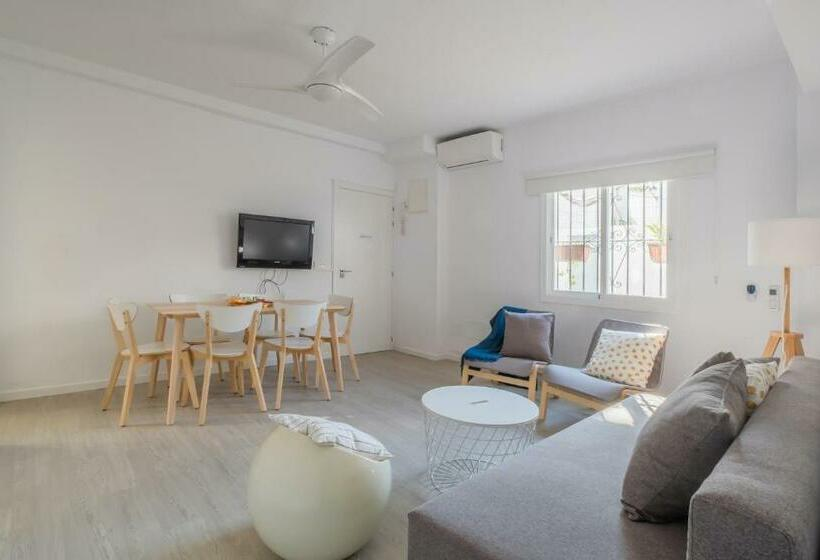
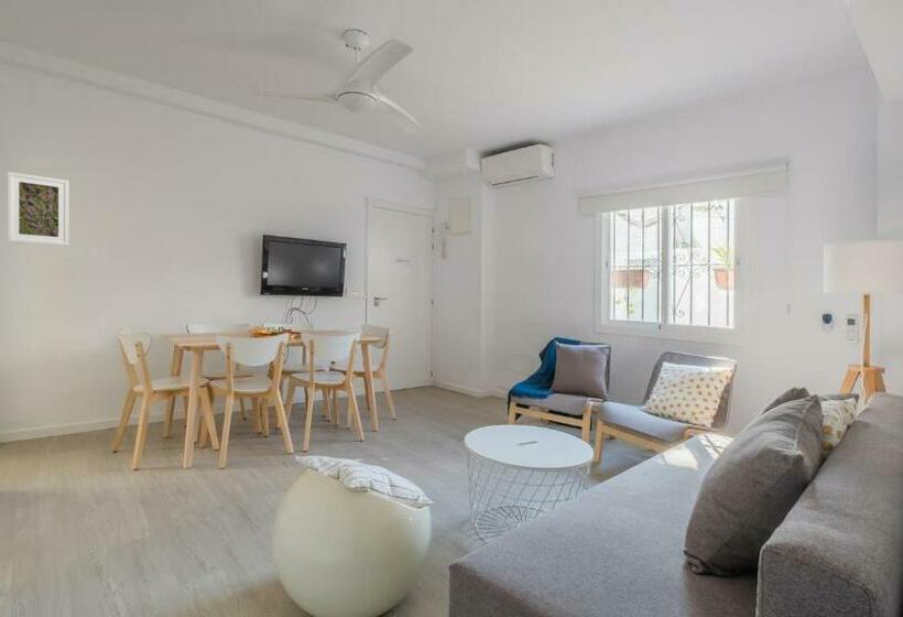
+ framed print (39, 209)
